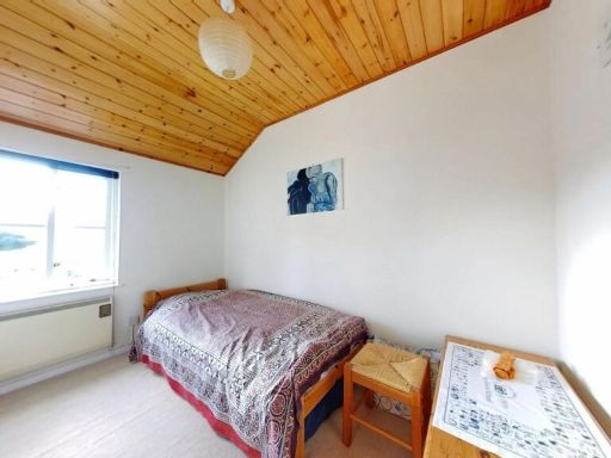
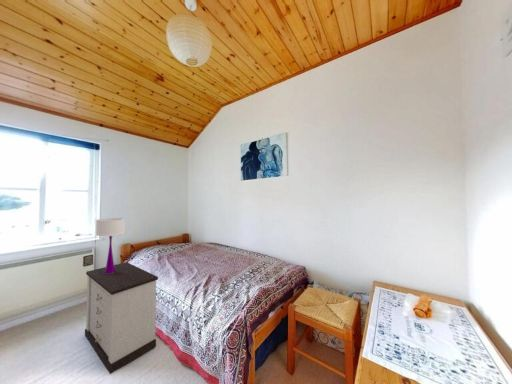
+ nightstand (119, 307)
+ table lamp (110, 245)
